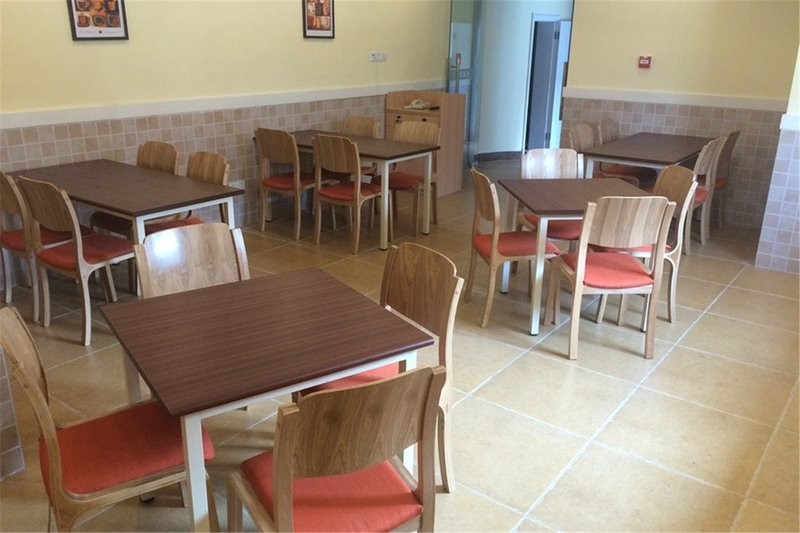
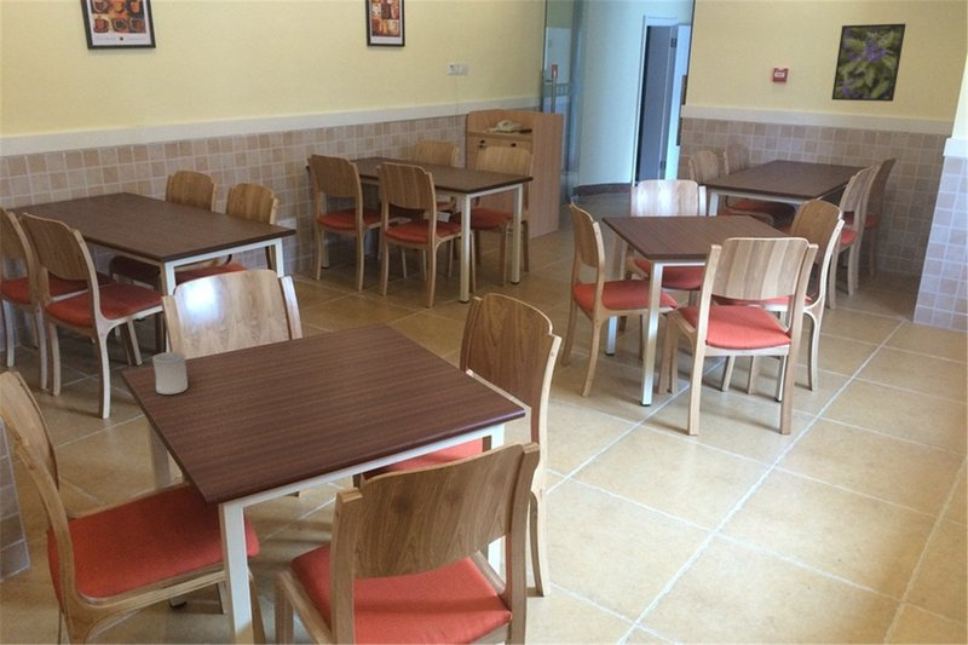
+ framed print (866, 63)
+ cup (173, 370)
